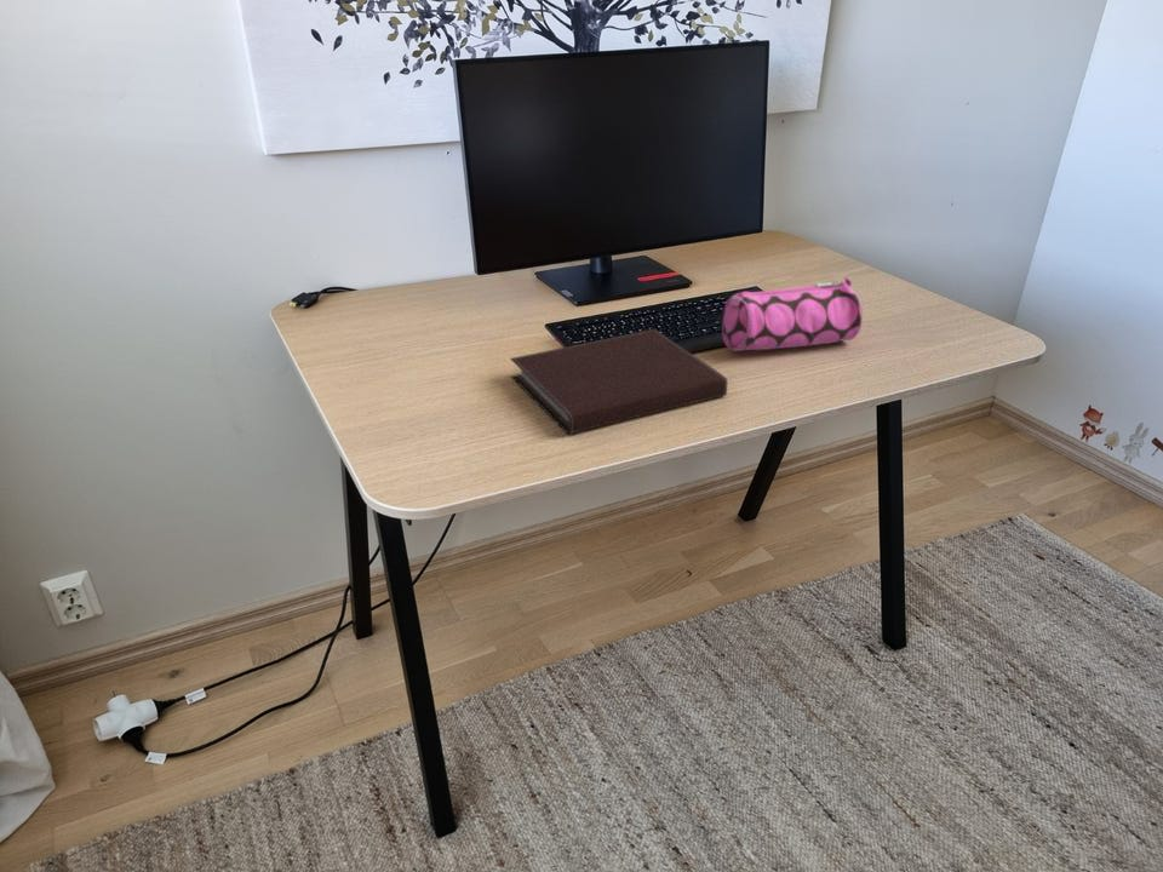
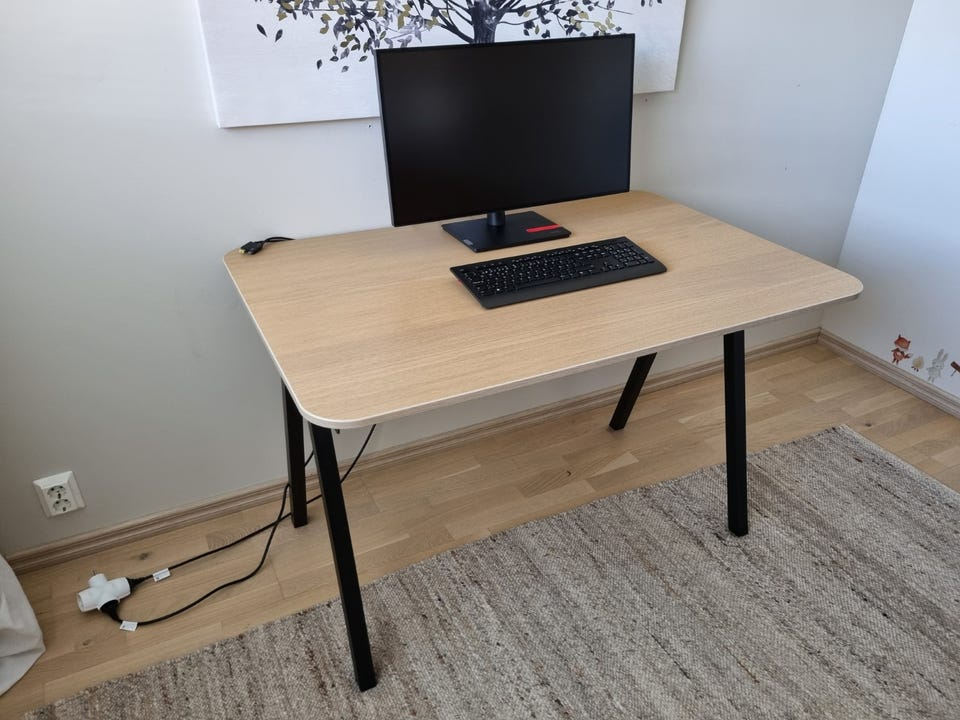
- notebook (615, 377)
- pencil case (790, 314)
